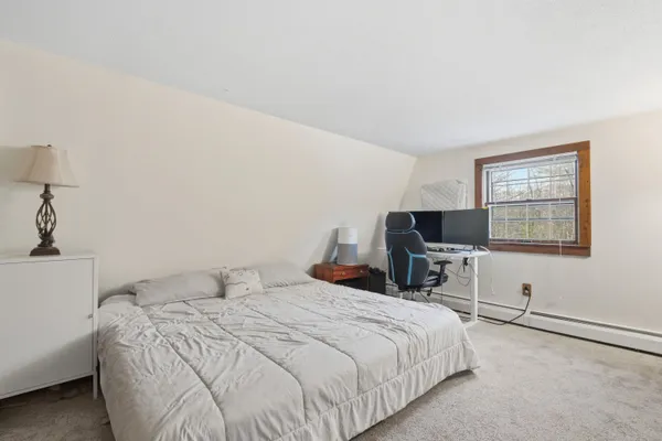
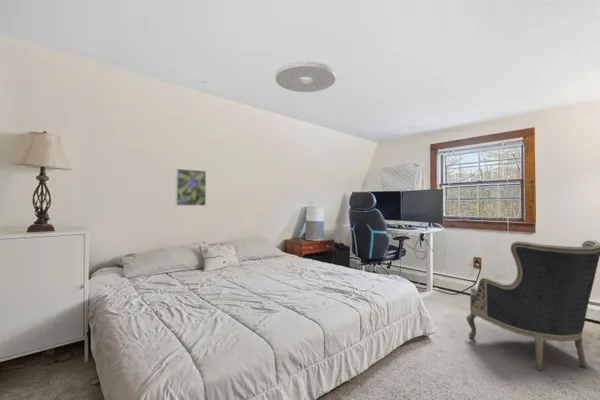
+ armchair (526, 295)
+ ceiling light (305, 80)
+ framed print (191, 187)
